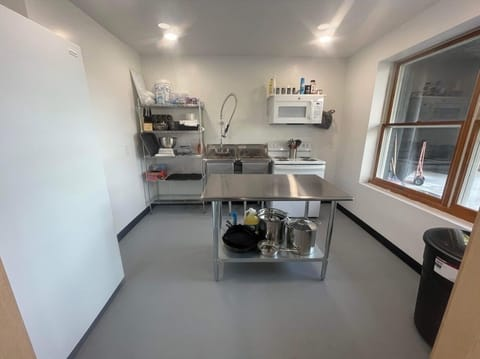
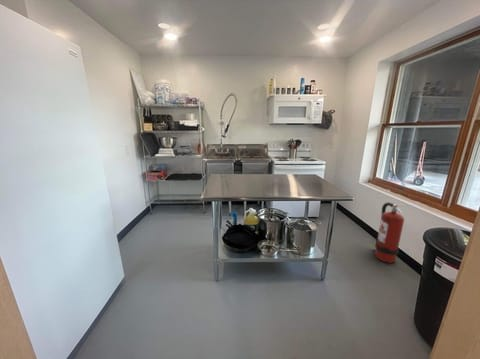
+ fire extinguisher (388, 229)
